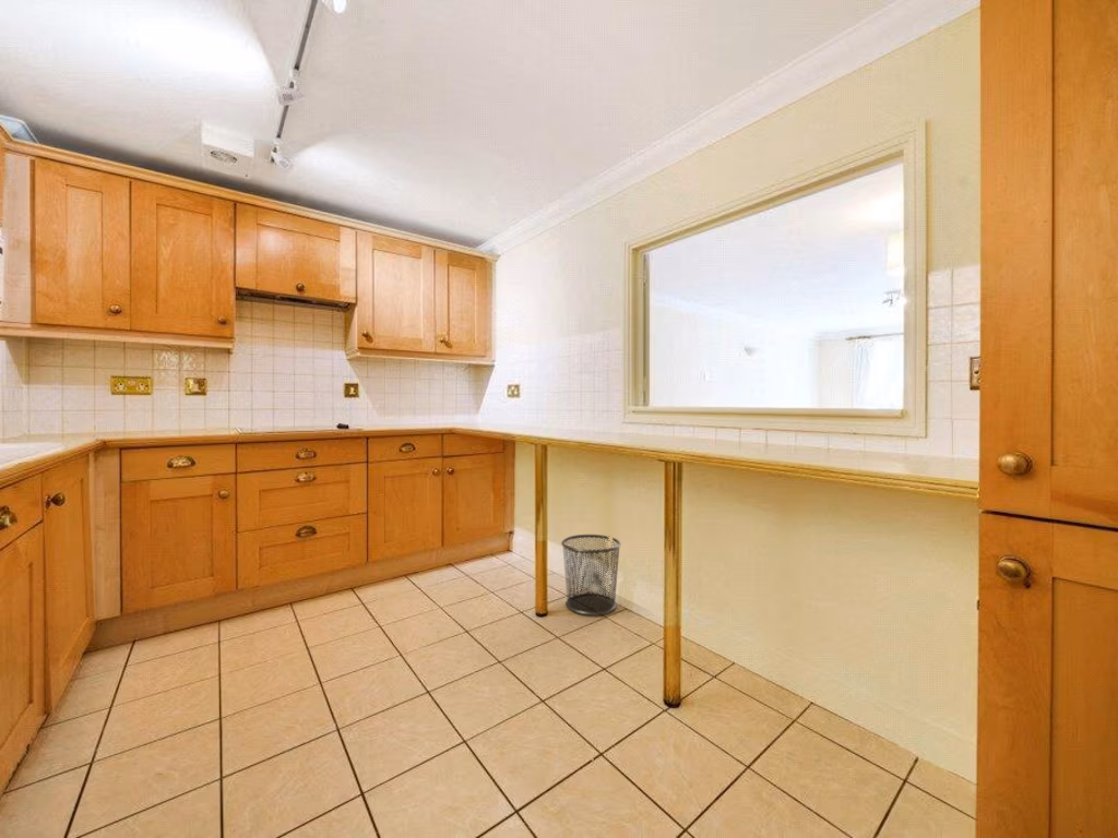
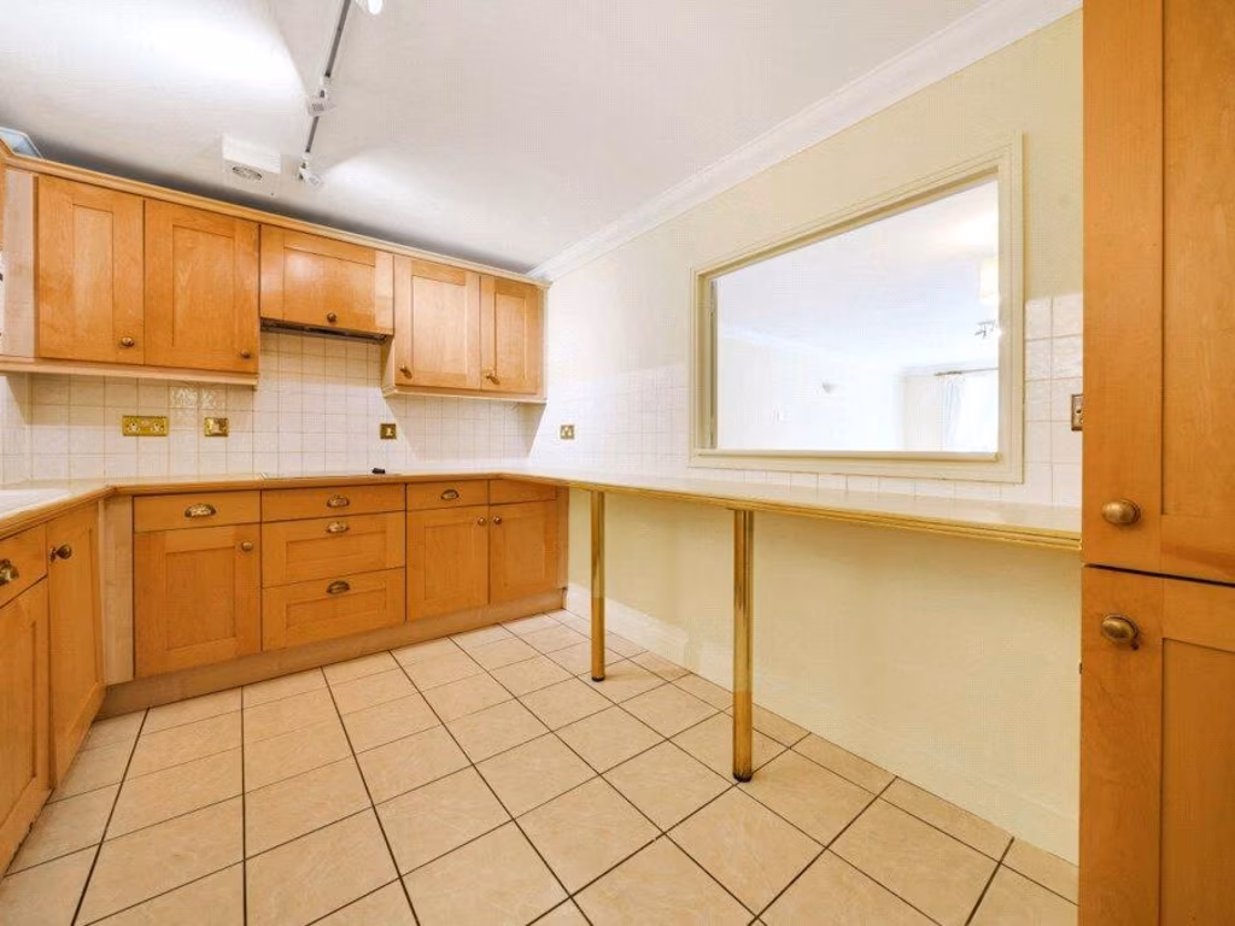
- waste bin (591, 573)
